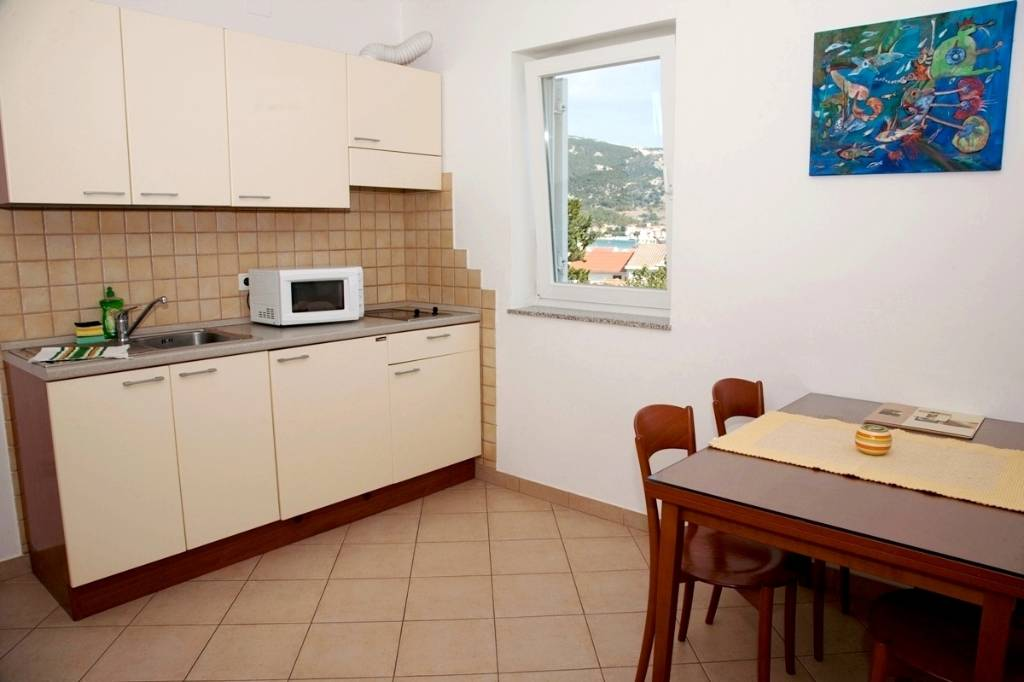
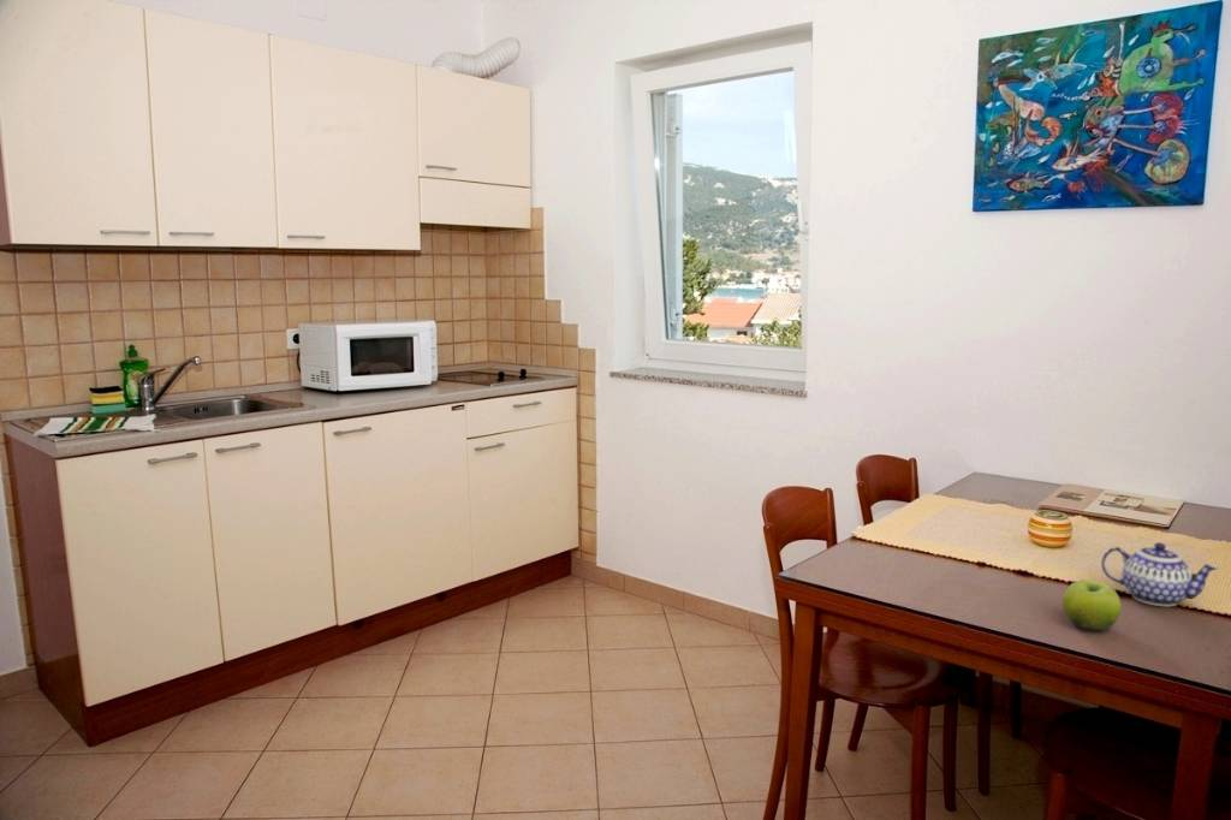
+ fruit (1090, 604)
+ teapot (1156, 571)
